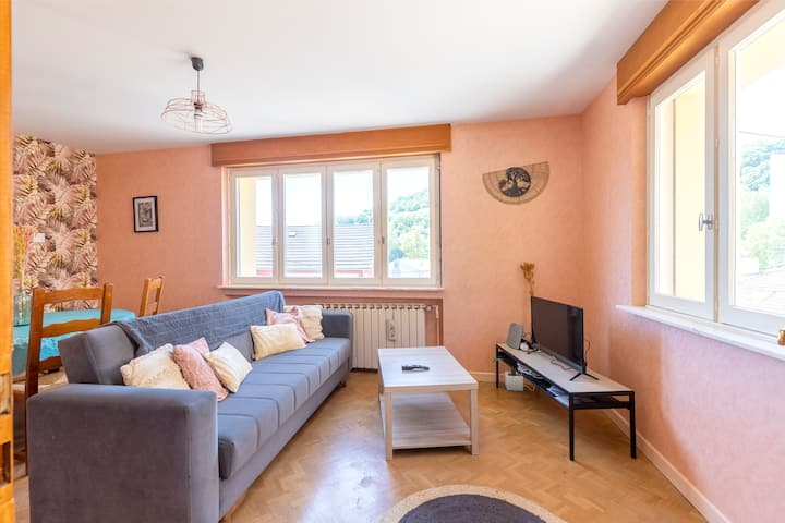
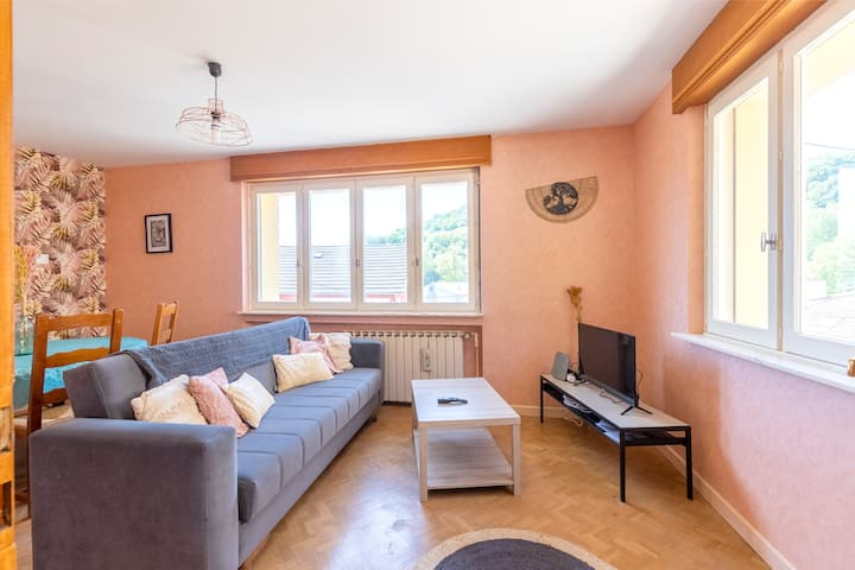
- potted plant (511, 372)
